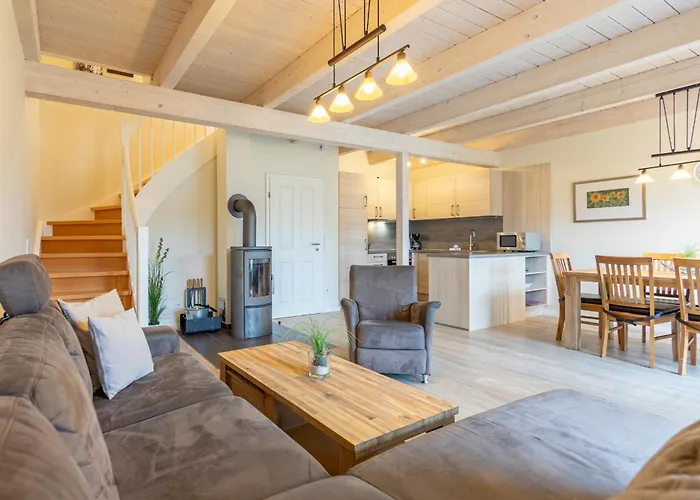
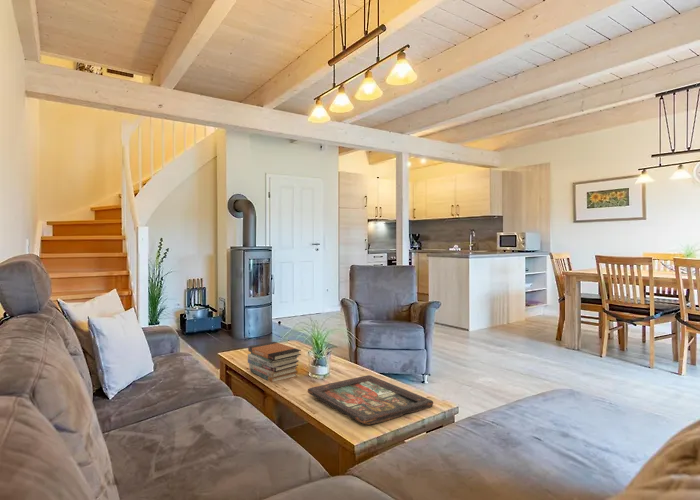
+ decorative tray (367, 397)
+ book stack (273, 360)
